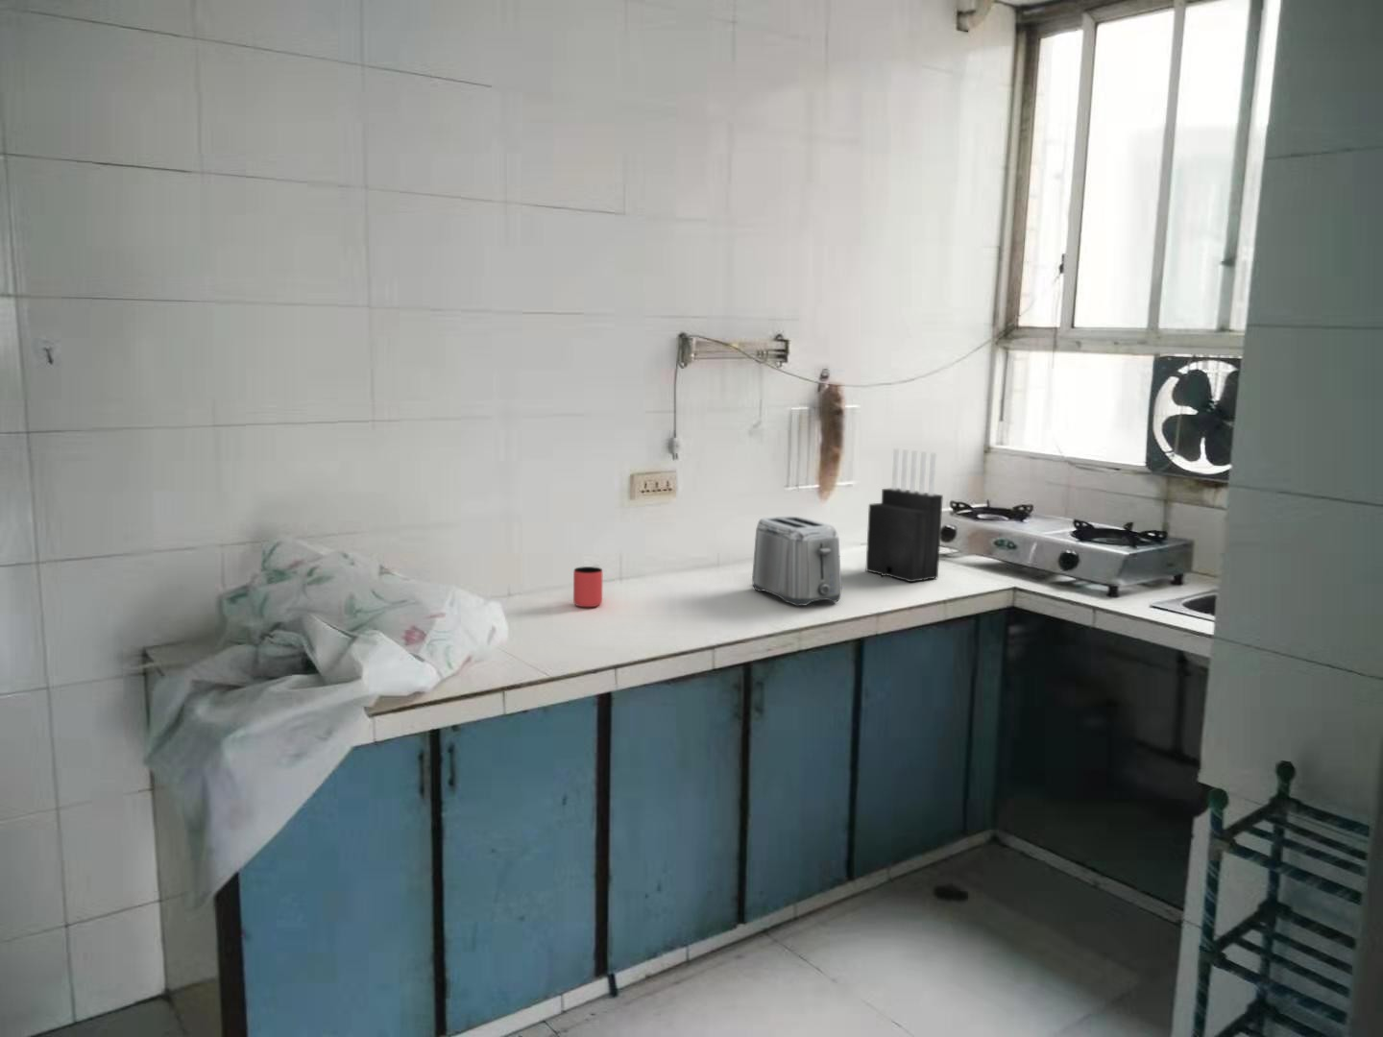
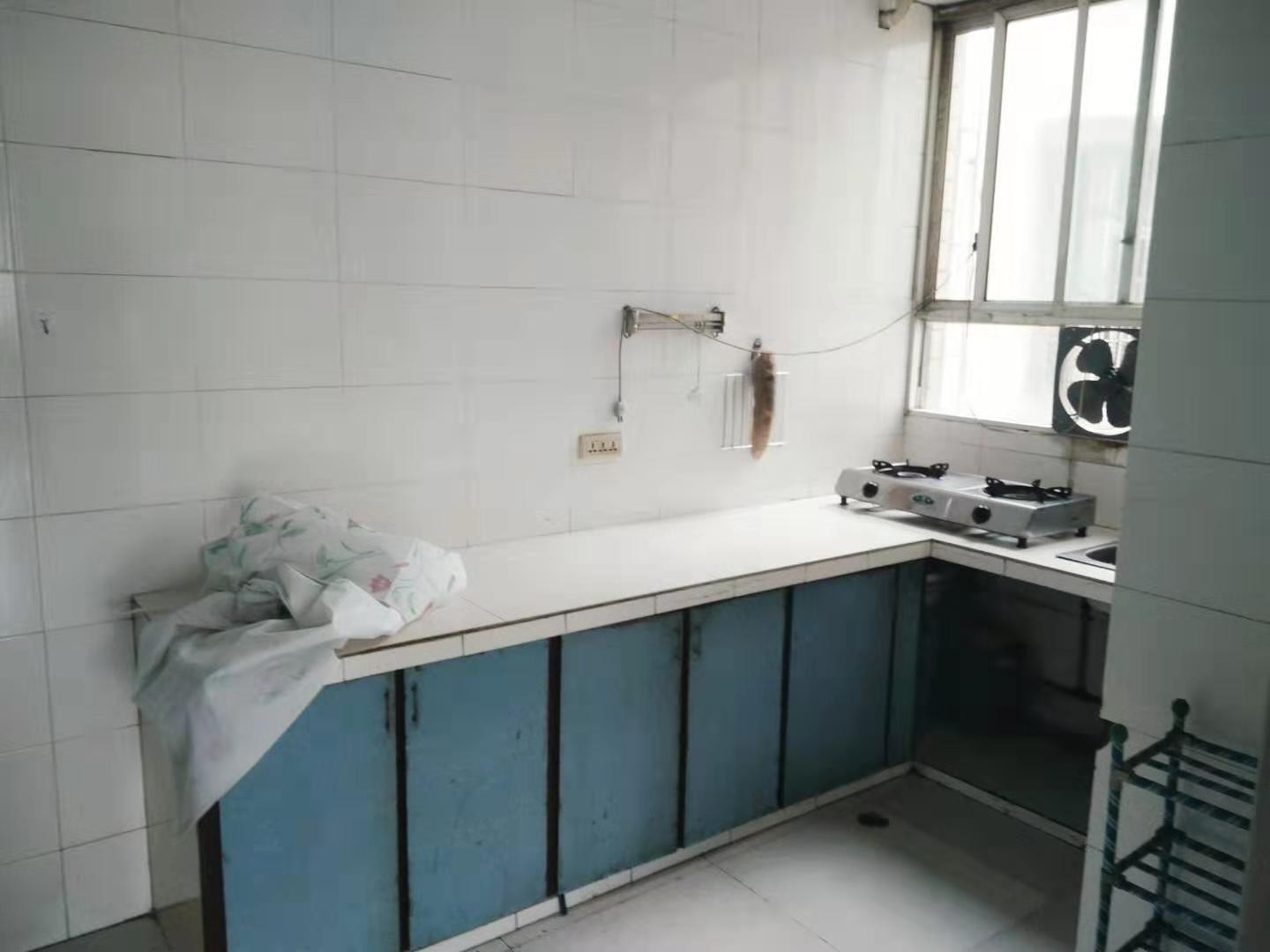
- toaster (794, 558)
- cup (585, 586)
- knife block (901, 513)
